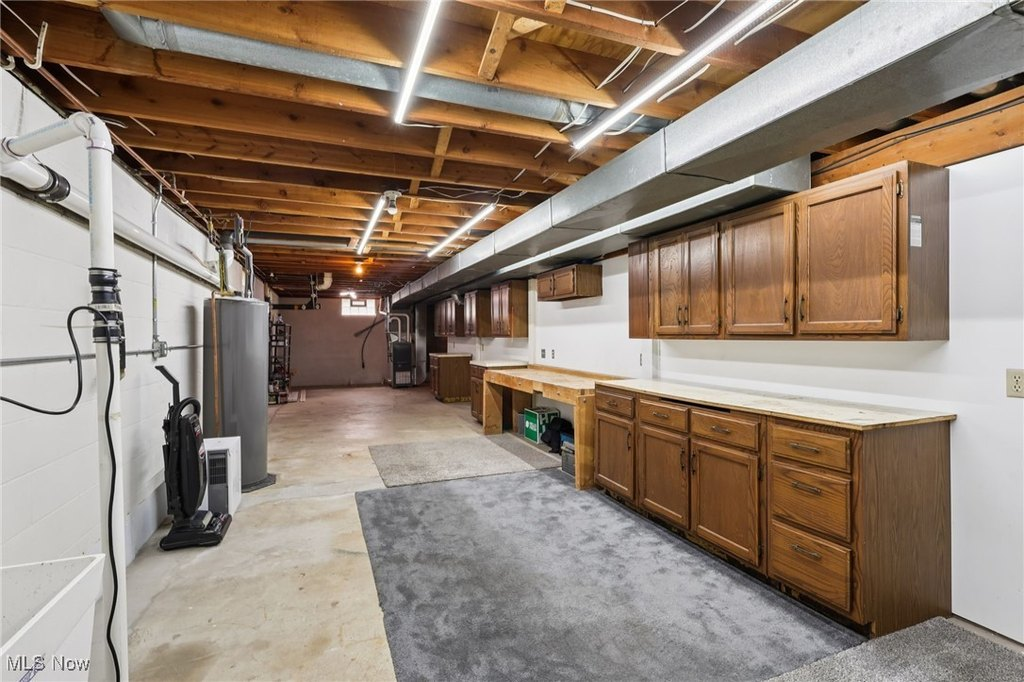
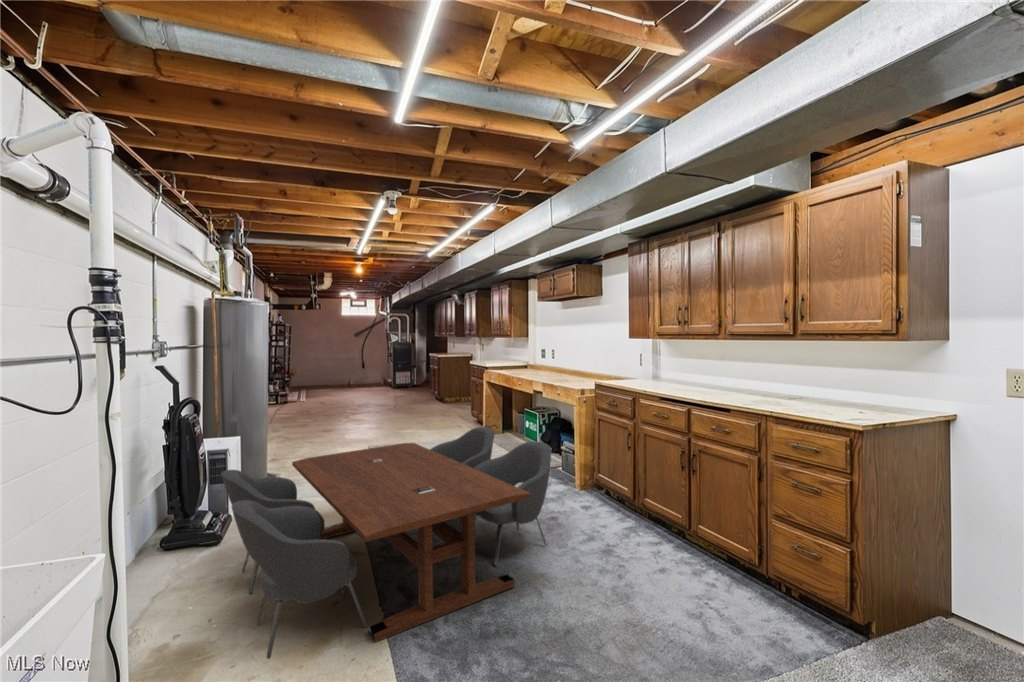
+ dining table (401, 508)
